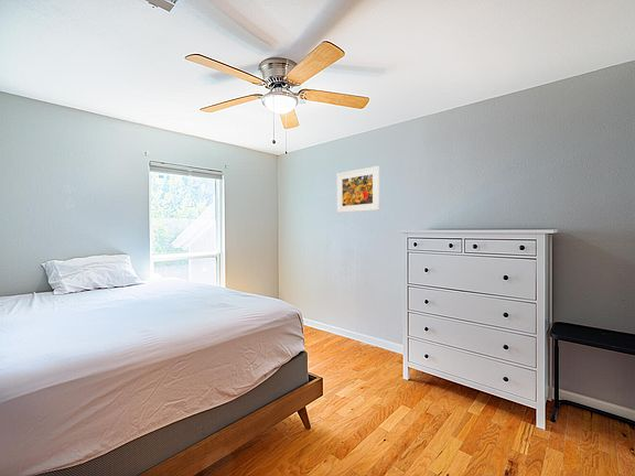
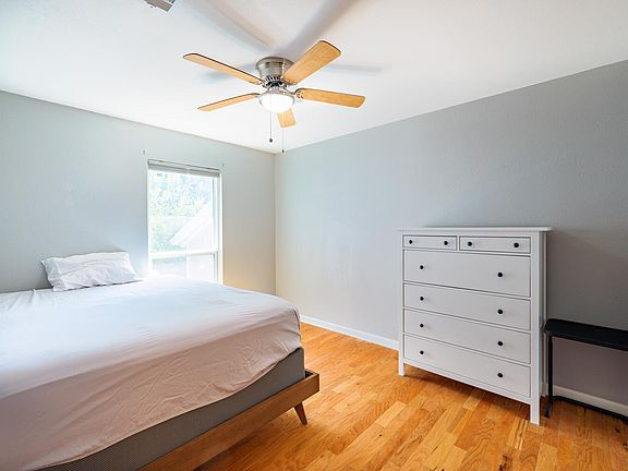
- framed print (356, 191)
